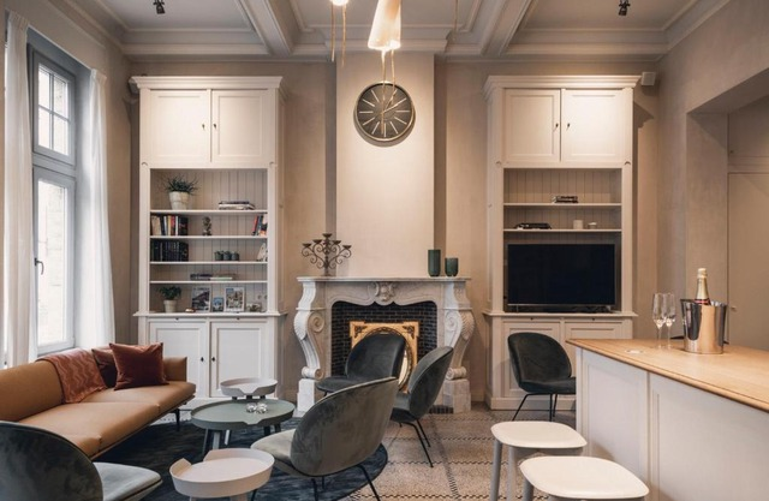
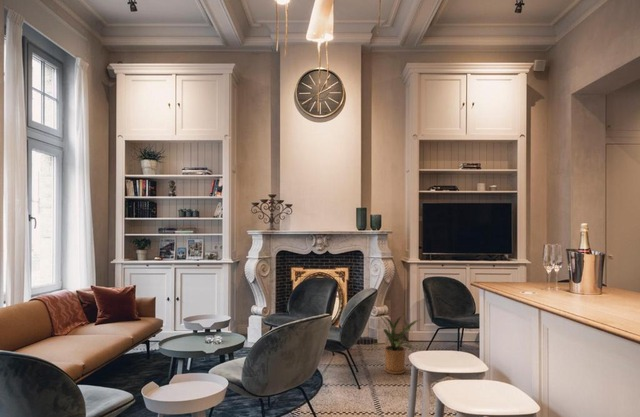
+ house plant (396, 343)
